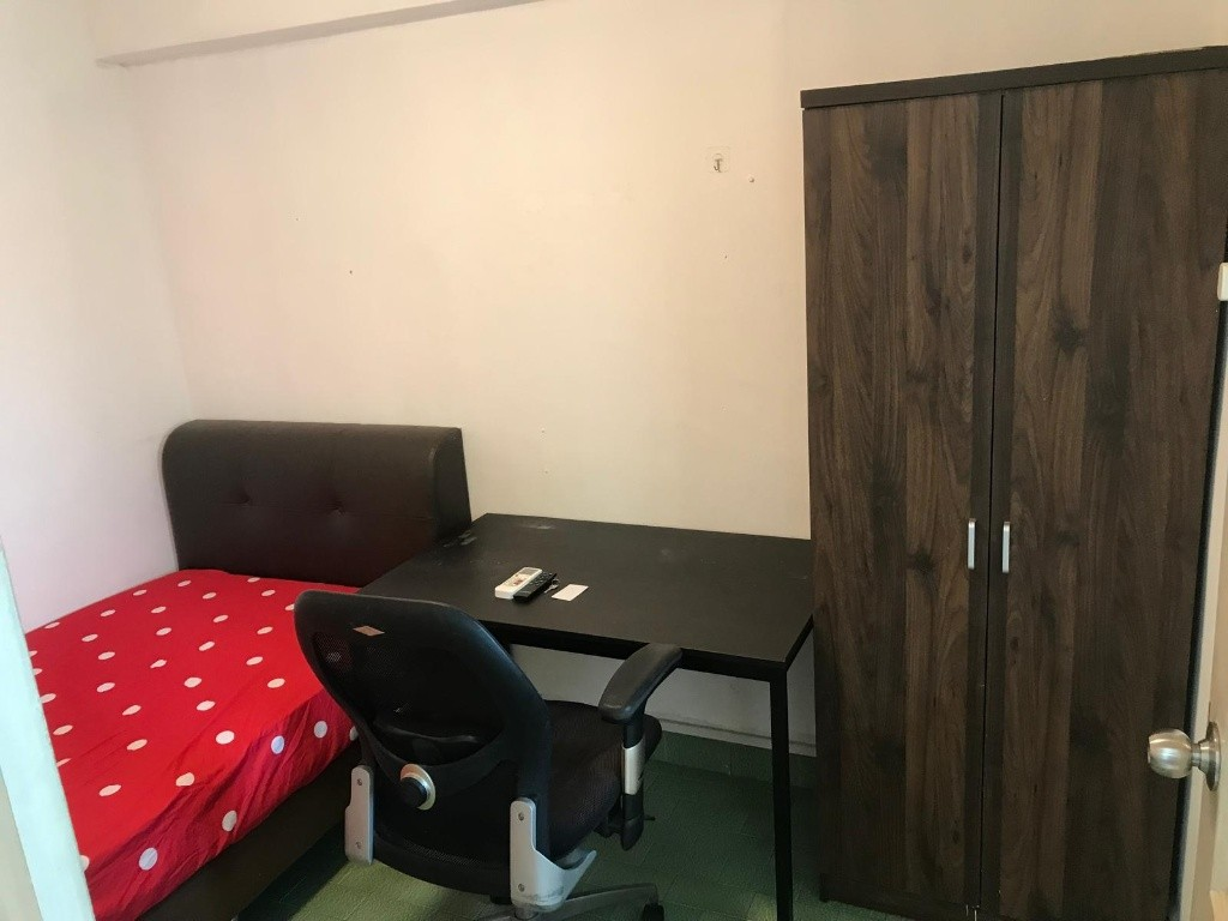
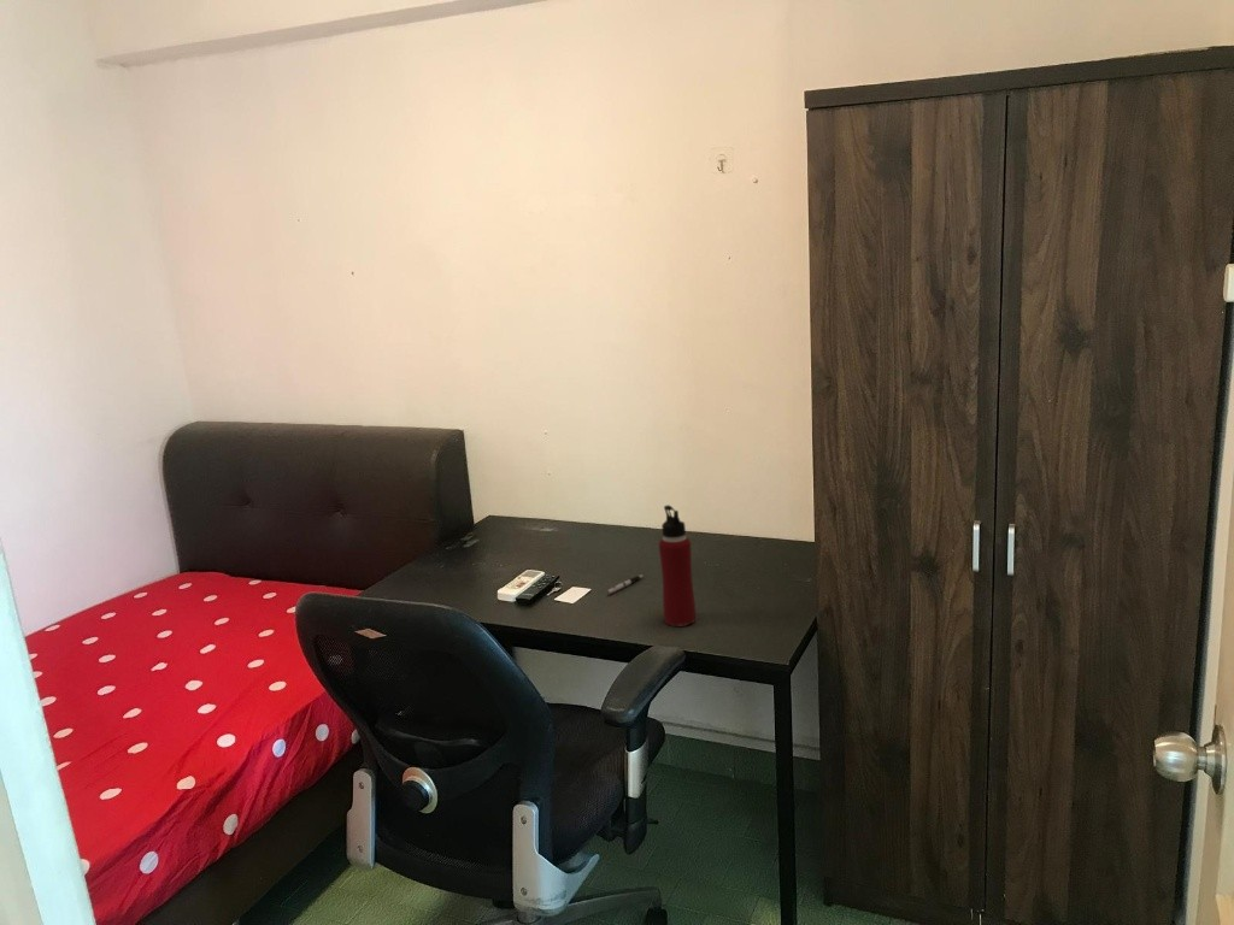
+ pen (625, 583)
+ water bottle (676, 564)
